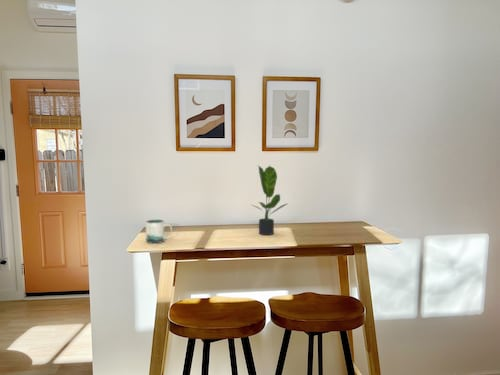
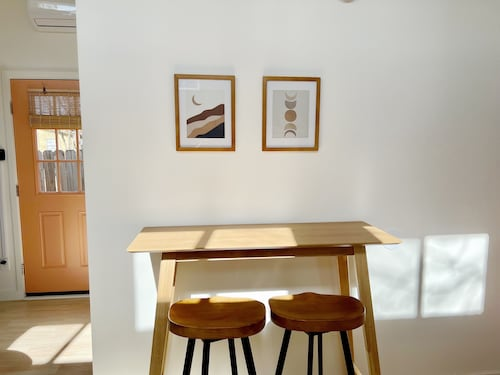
- potted plant (269, 199)
- mug (159, 231)
